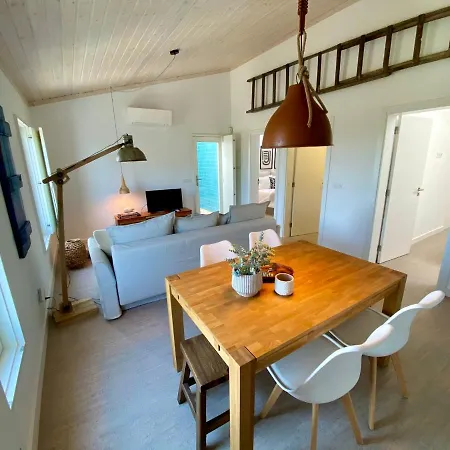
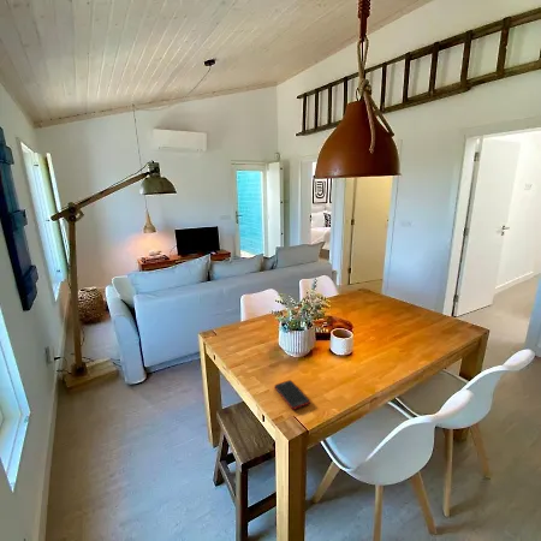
+ cell phone (291, 393)
